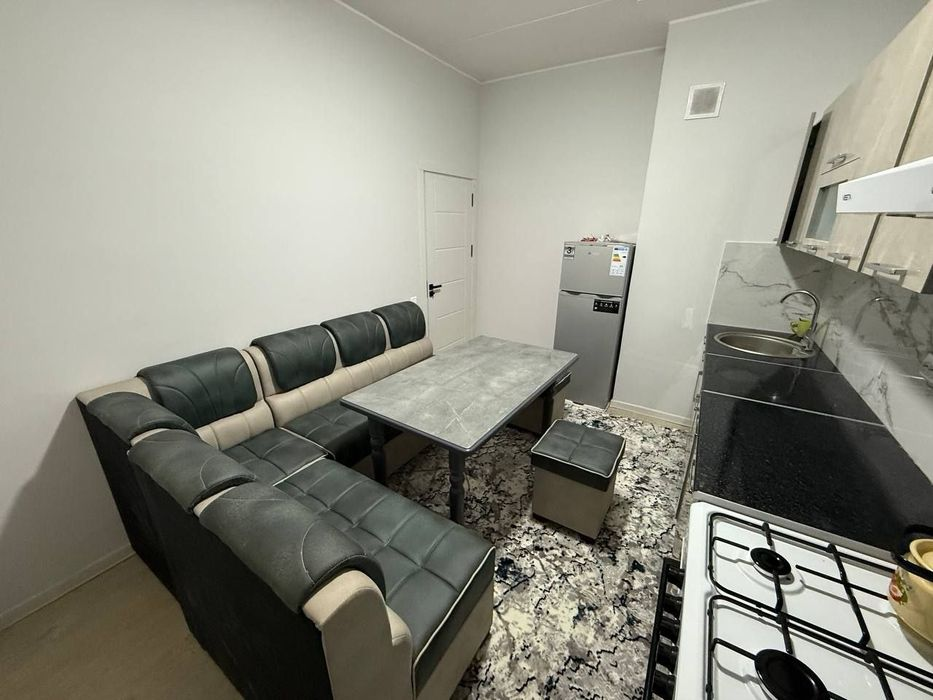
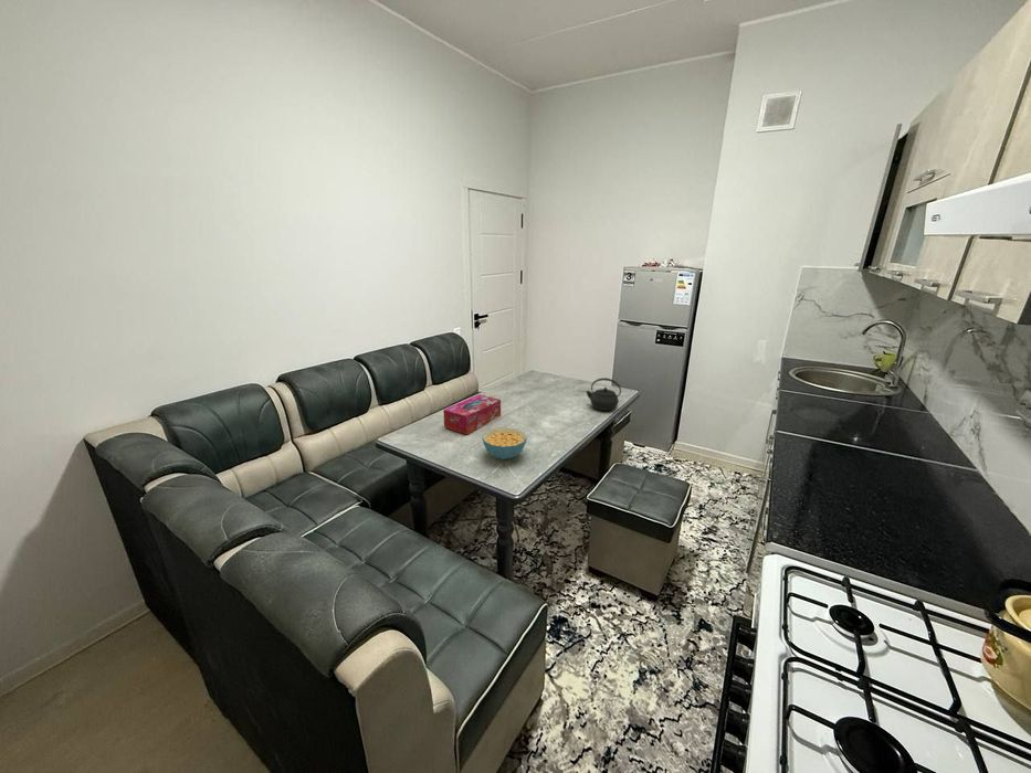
+ kettle (602, 392)
+ cereal bowl (504, 446)
+ tissue box (473, 413)
